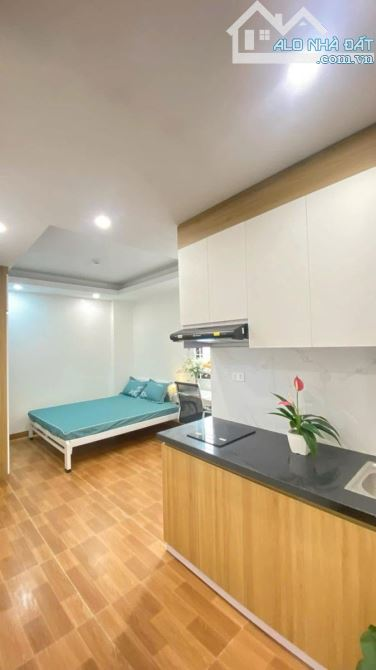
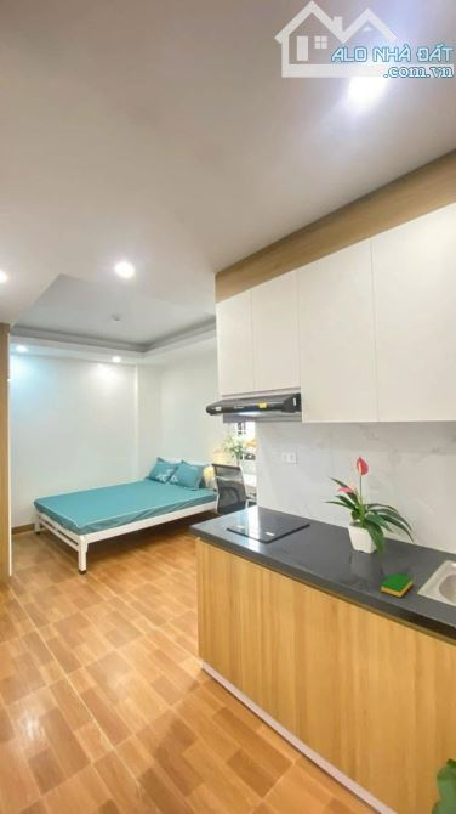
+ dish sponge (397, 584)
